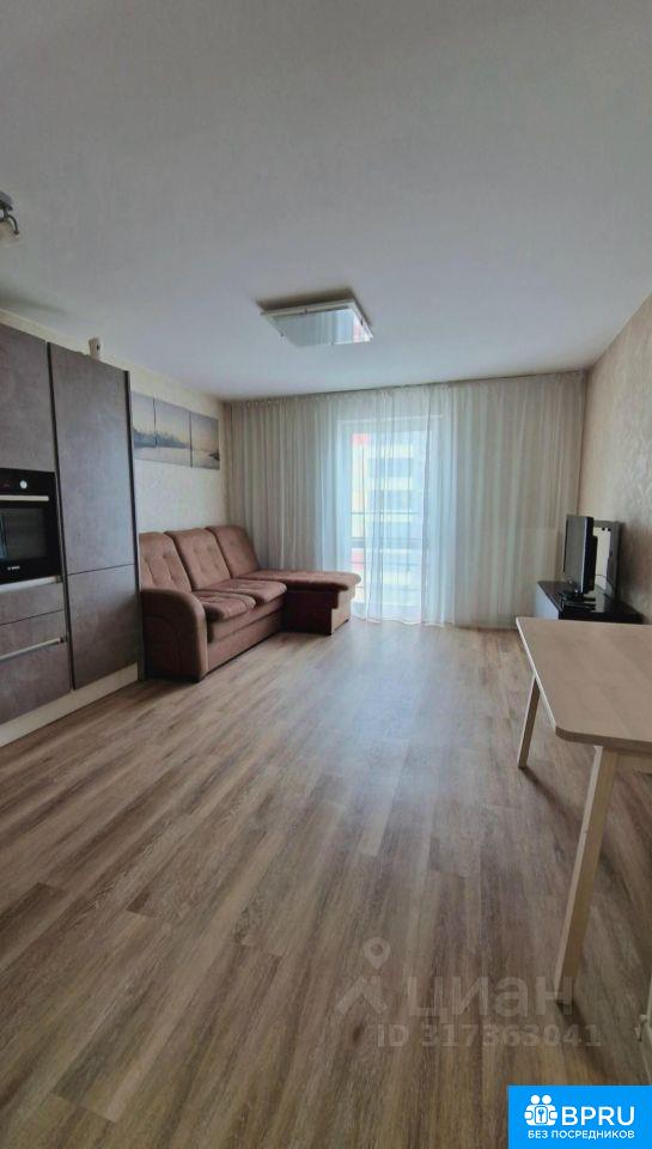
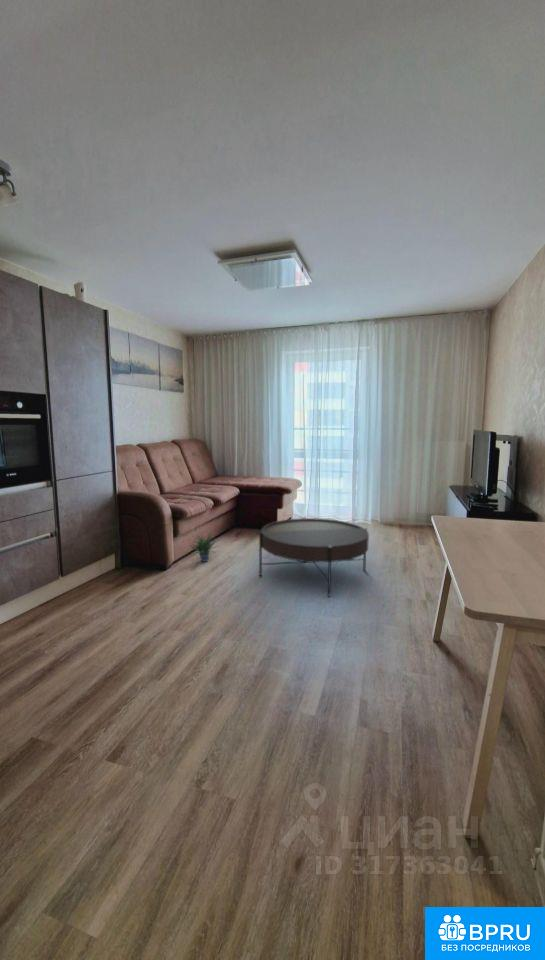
+ coffee table (313, 552)
+ potted plant (202, 543)
